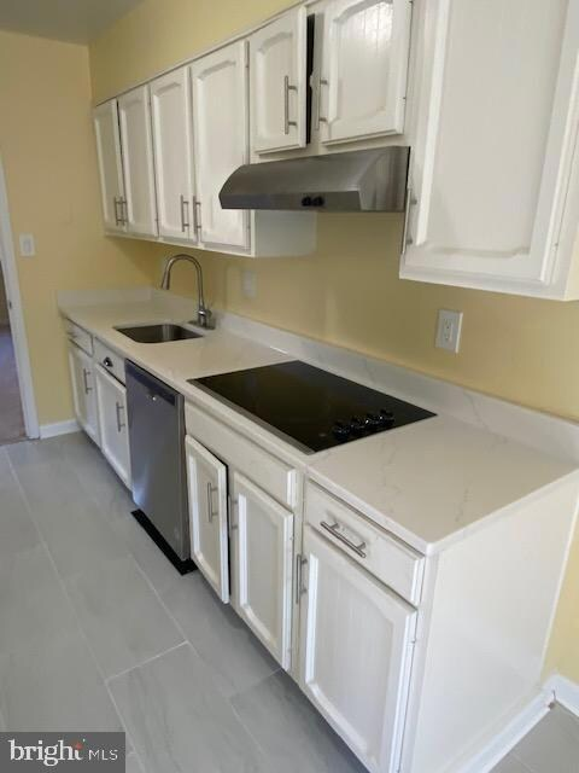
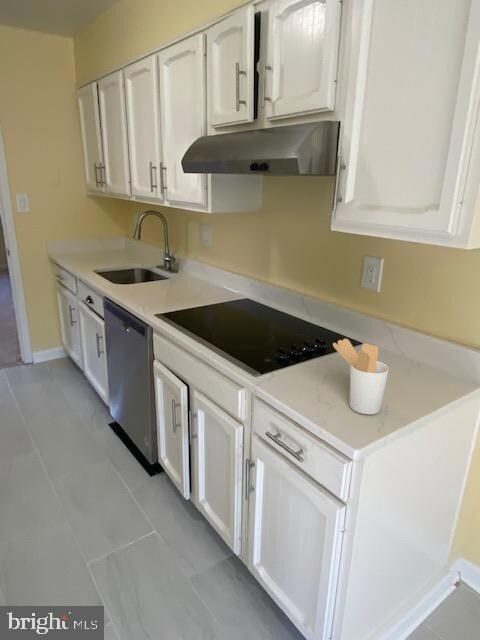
+ utensil holder (358, 374)
